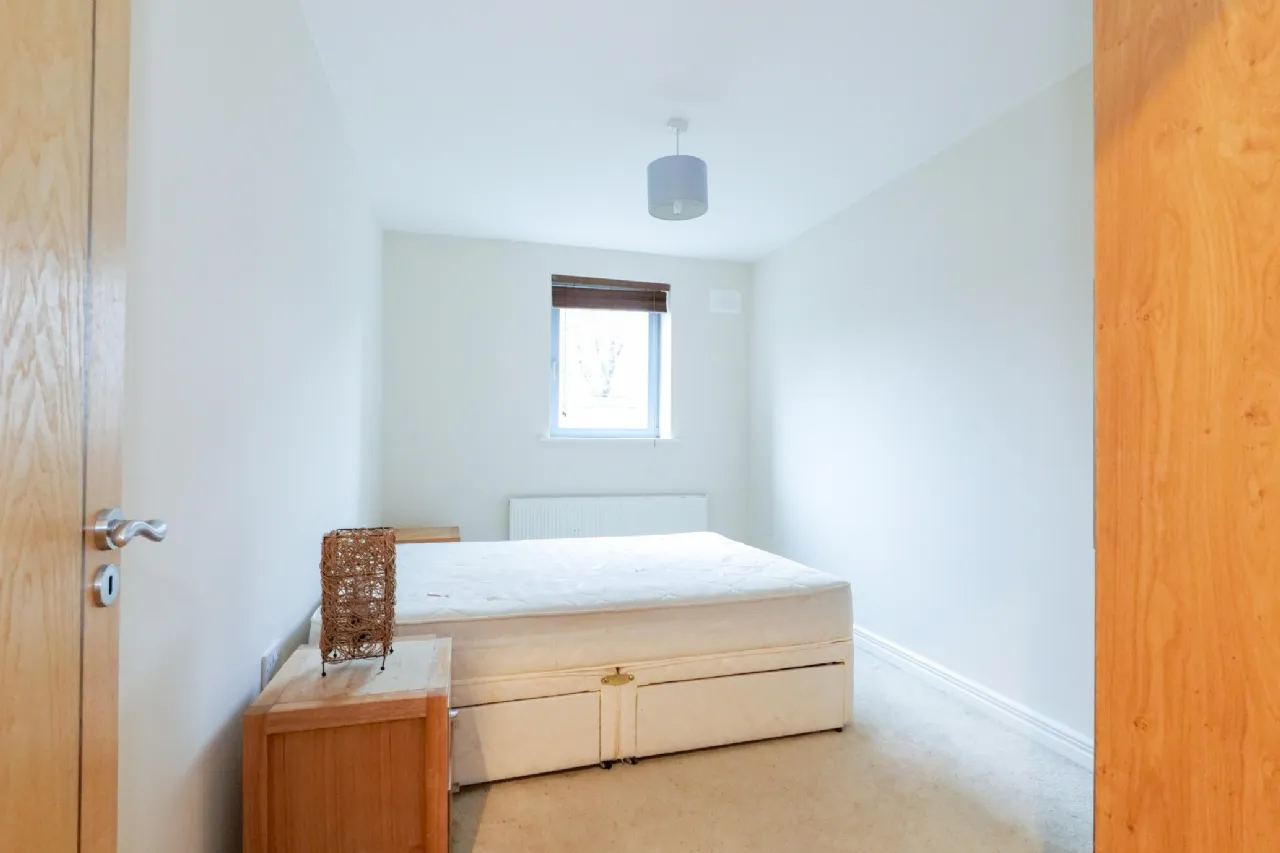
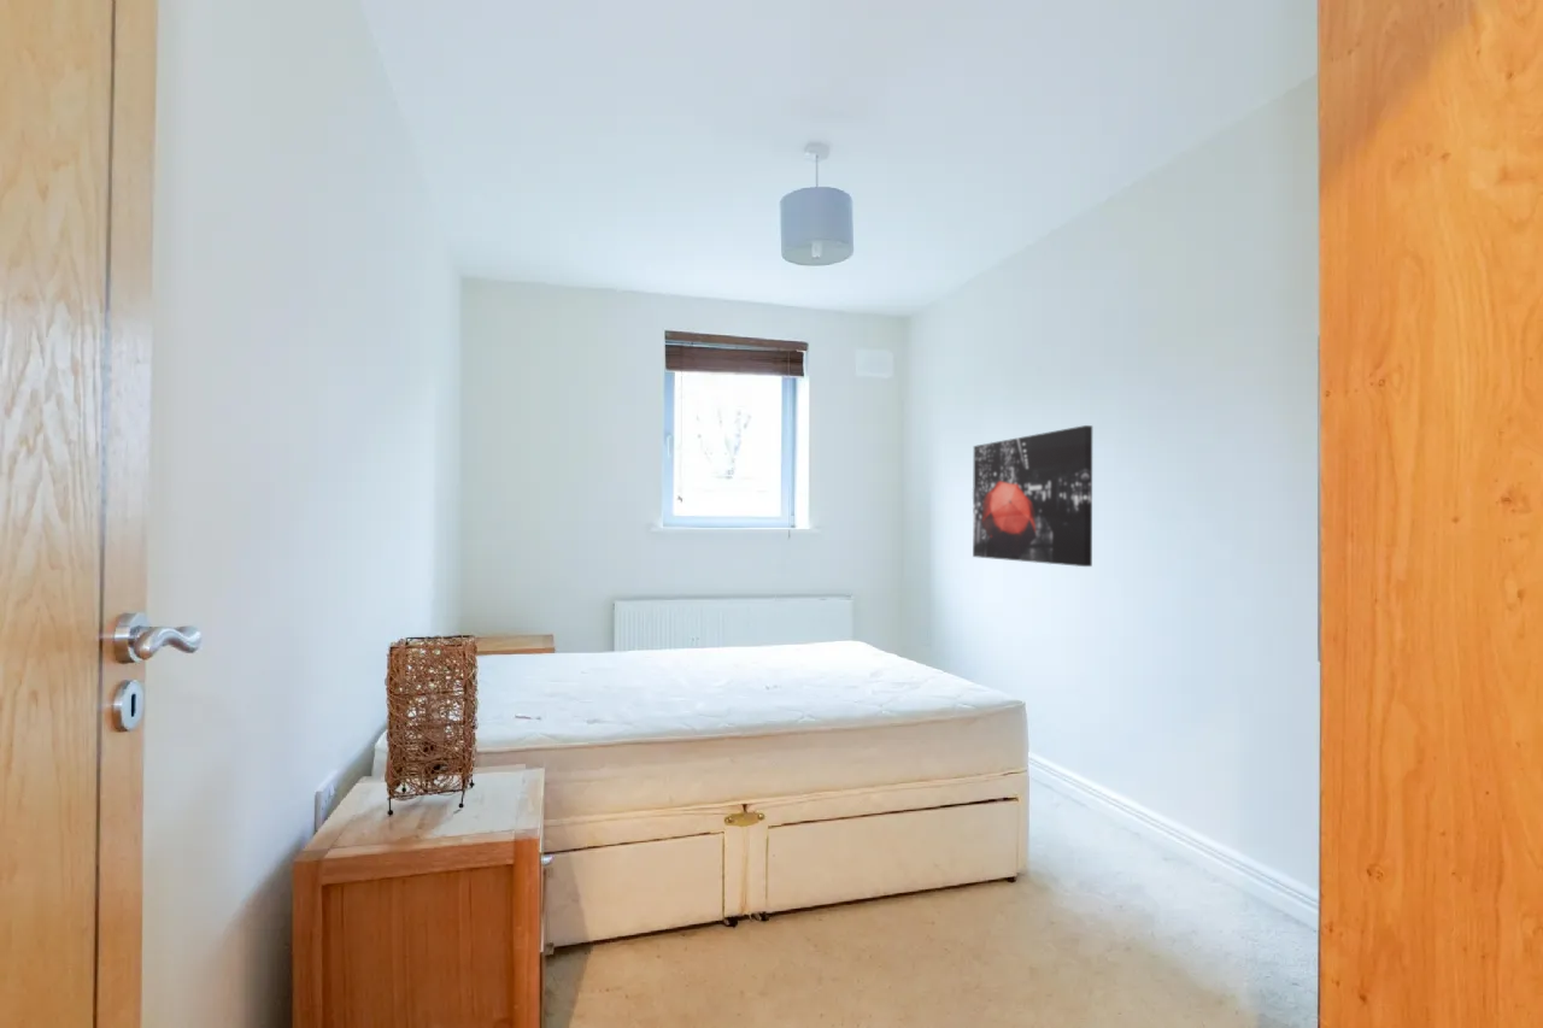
+ wall art (1025, 499)
